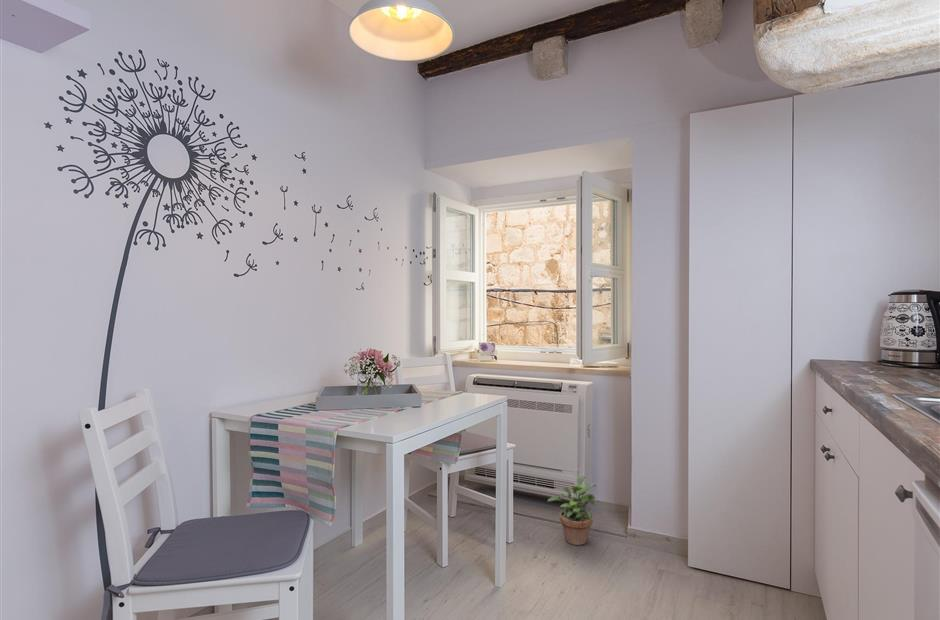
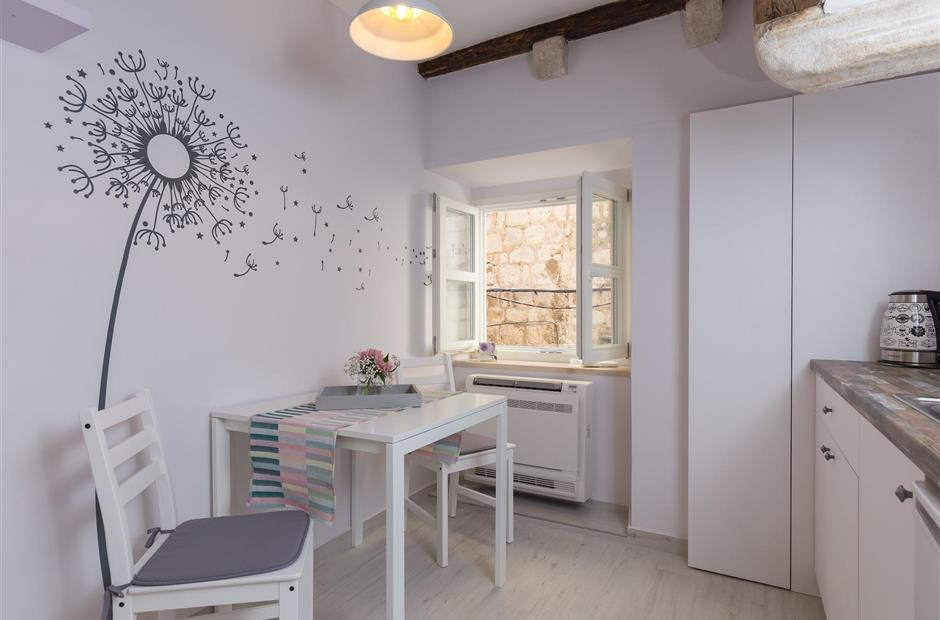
- potted plant (573, 508)
